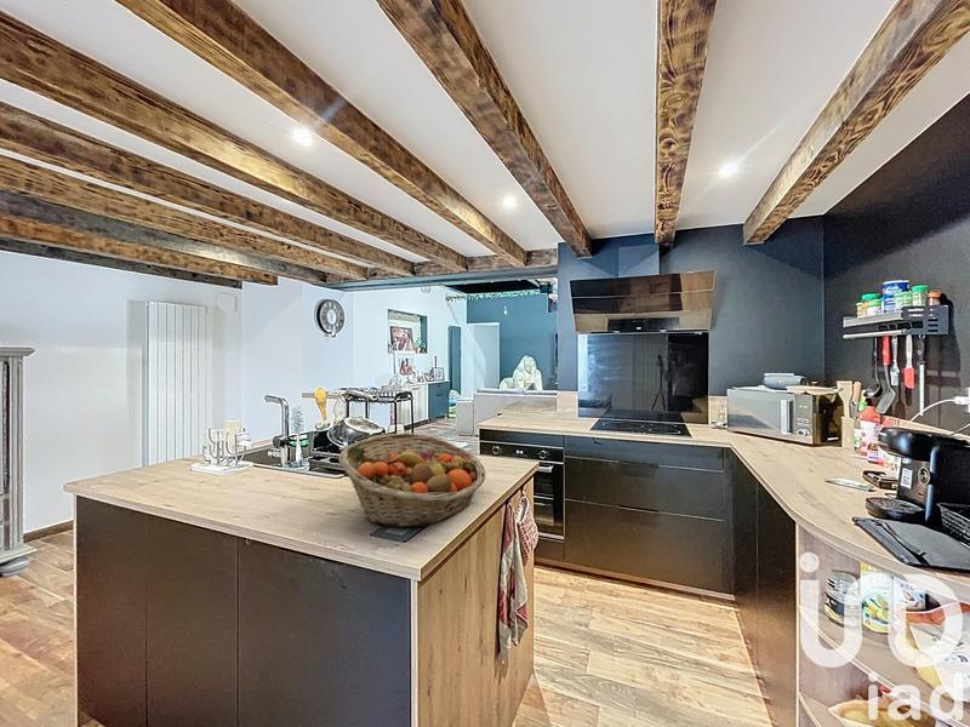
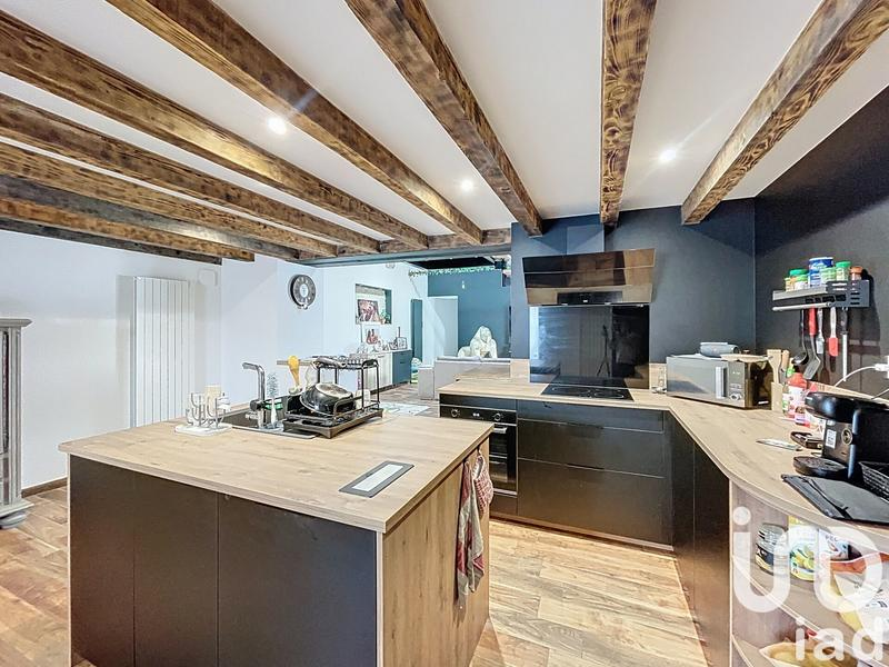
- fruit basket (416, 474)
